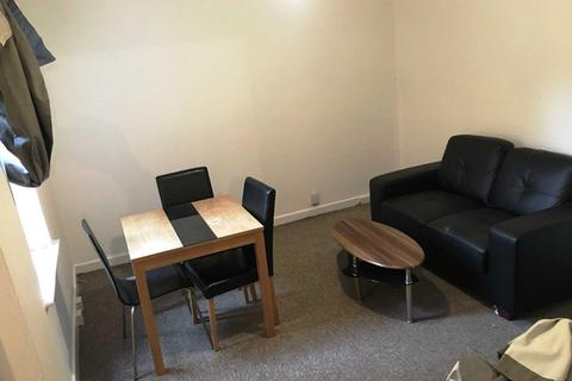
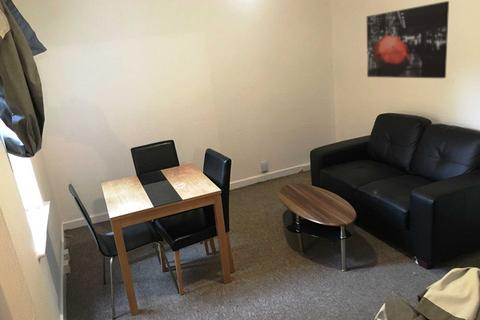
+ wall art (402, 44)
